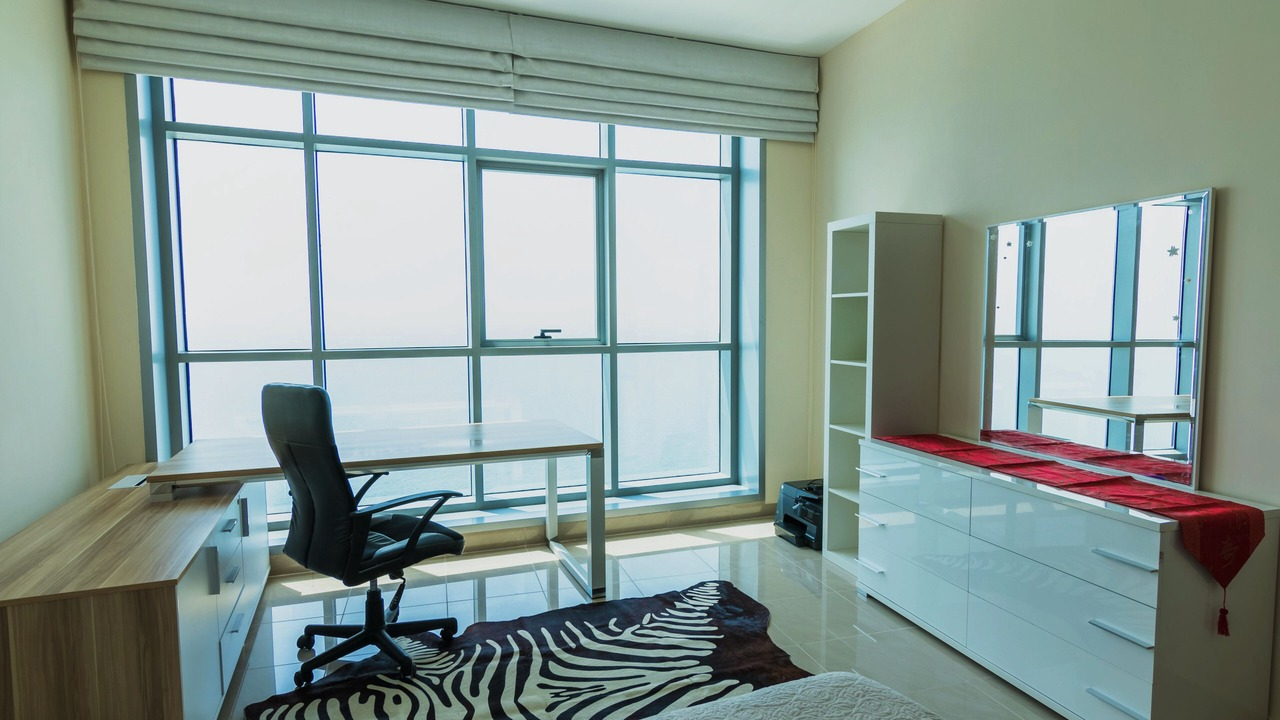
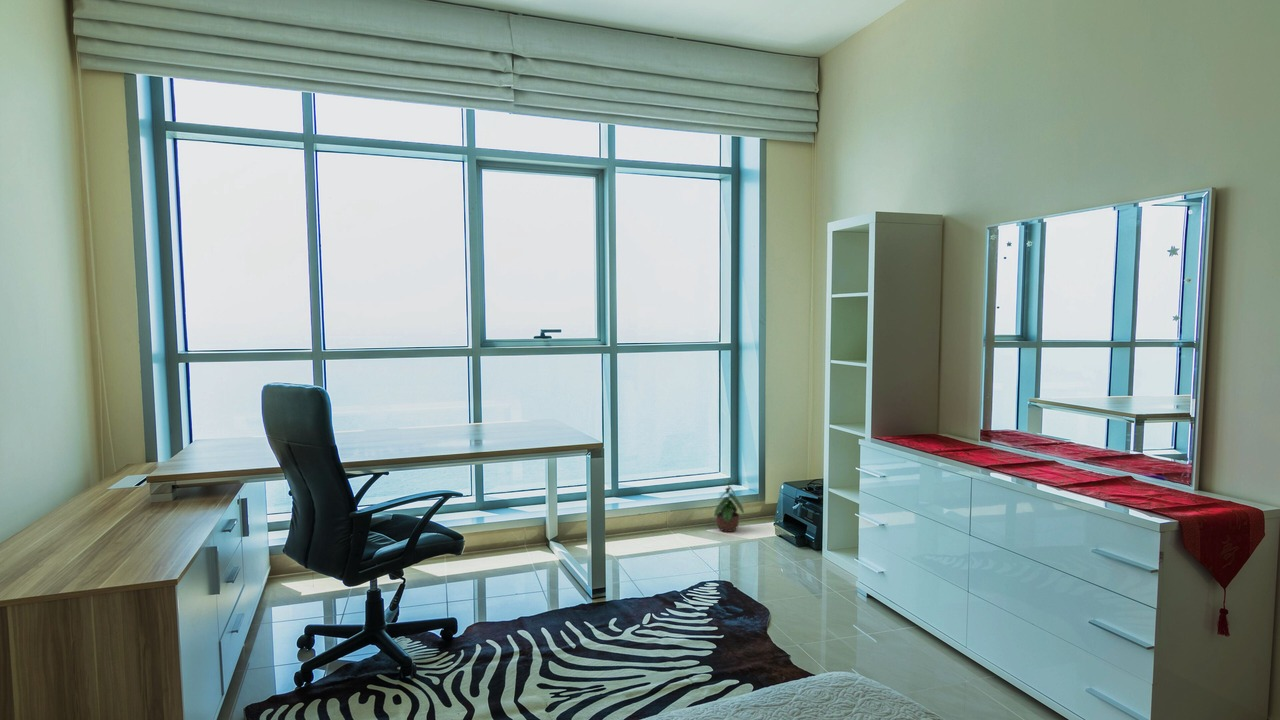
+ potted plant (729, 503)
